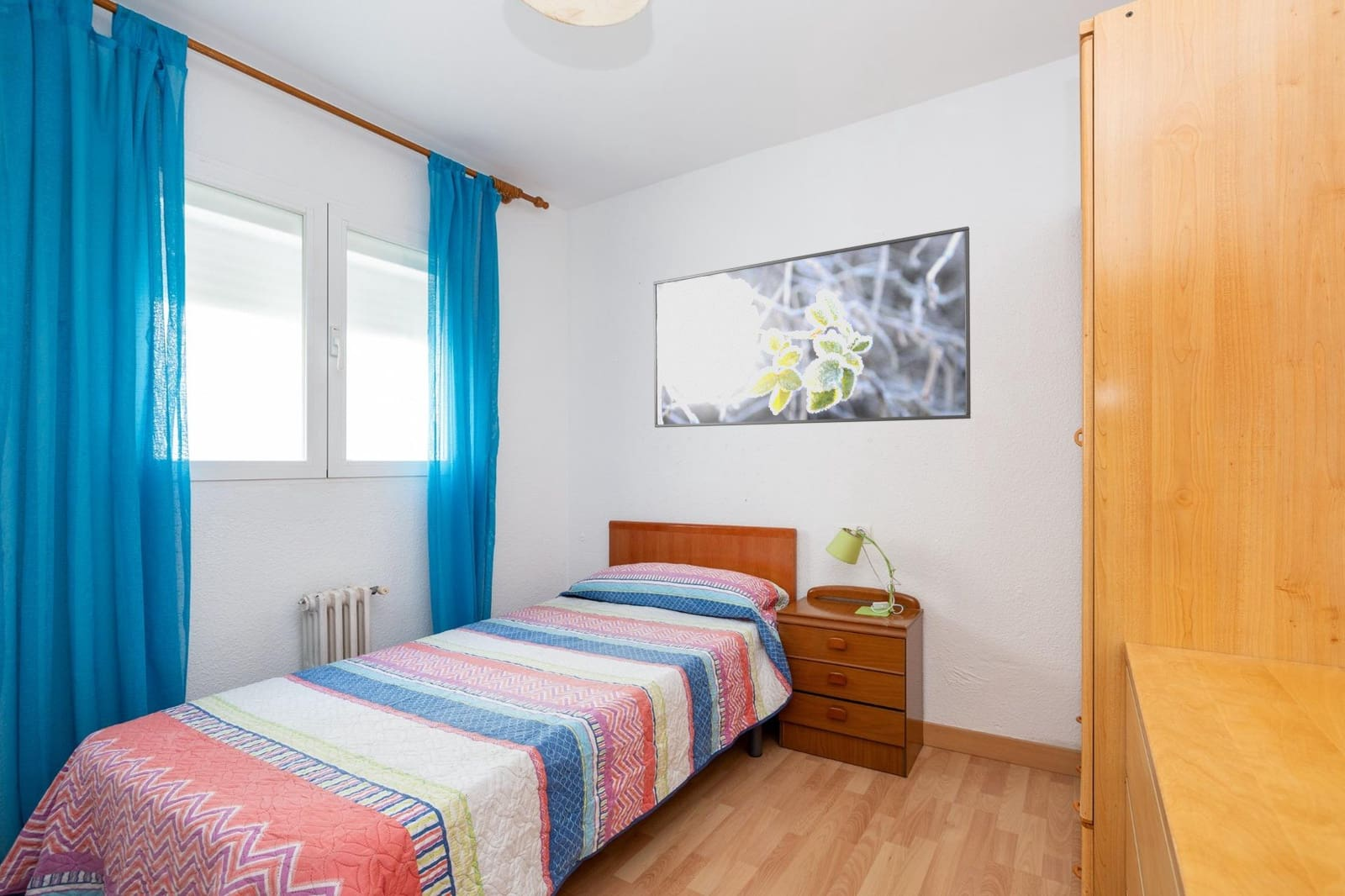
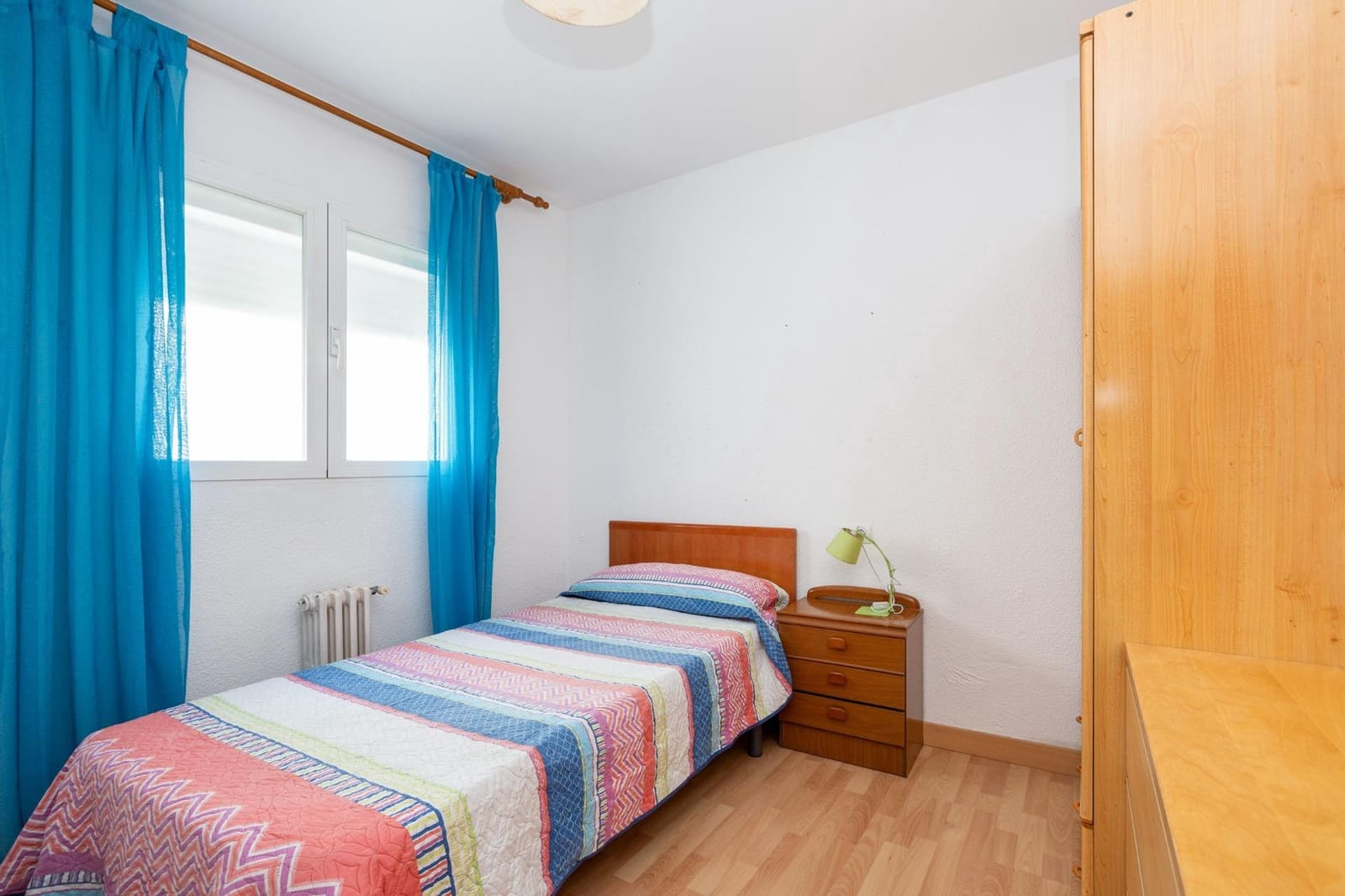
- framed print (790, 340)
